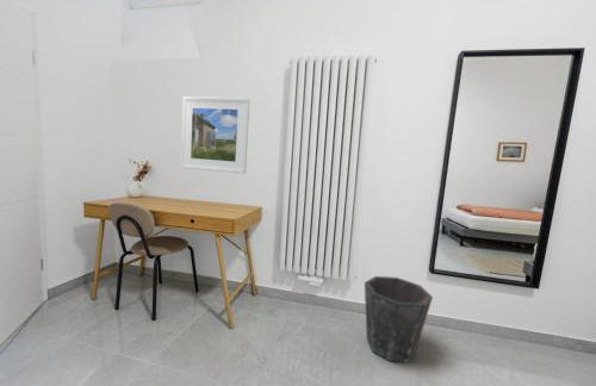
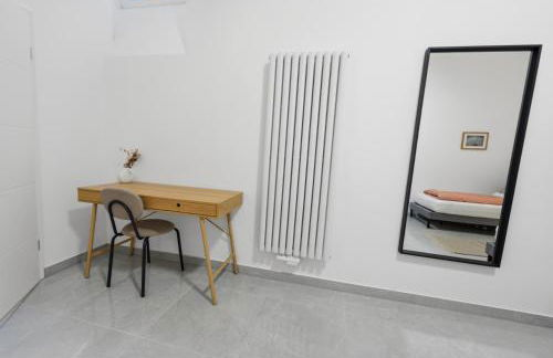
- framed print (213, 135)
- waste bin (393, 317)
